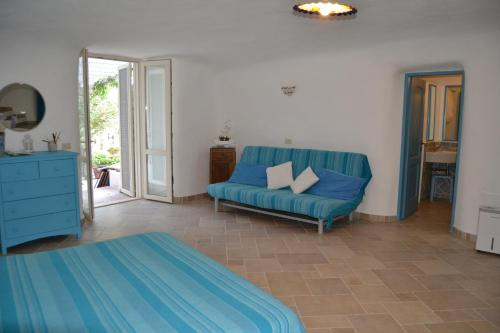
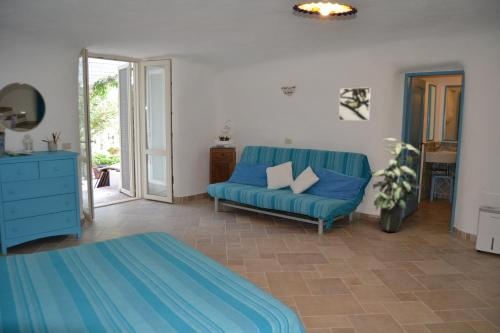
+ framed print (354, 104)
+ indoor plant (392, 184)
